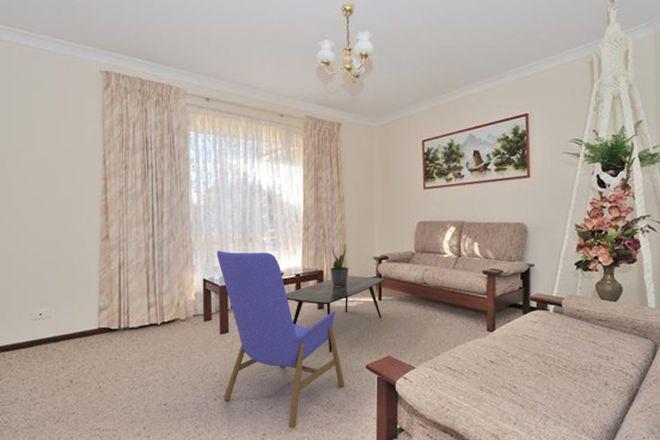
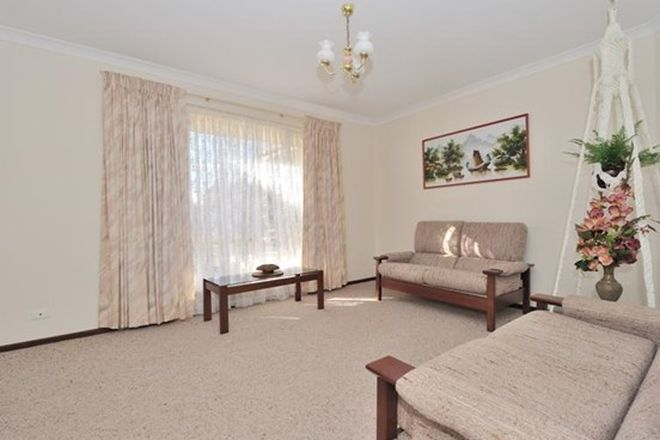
- coffee table (345, 307)
- armchair (277, 322)
- potted plant (339, 264)
